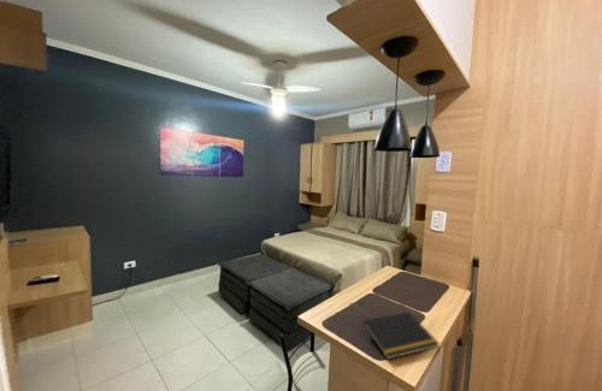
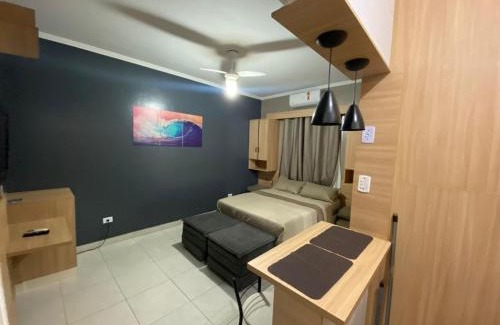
- notepad (399, 332)
